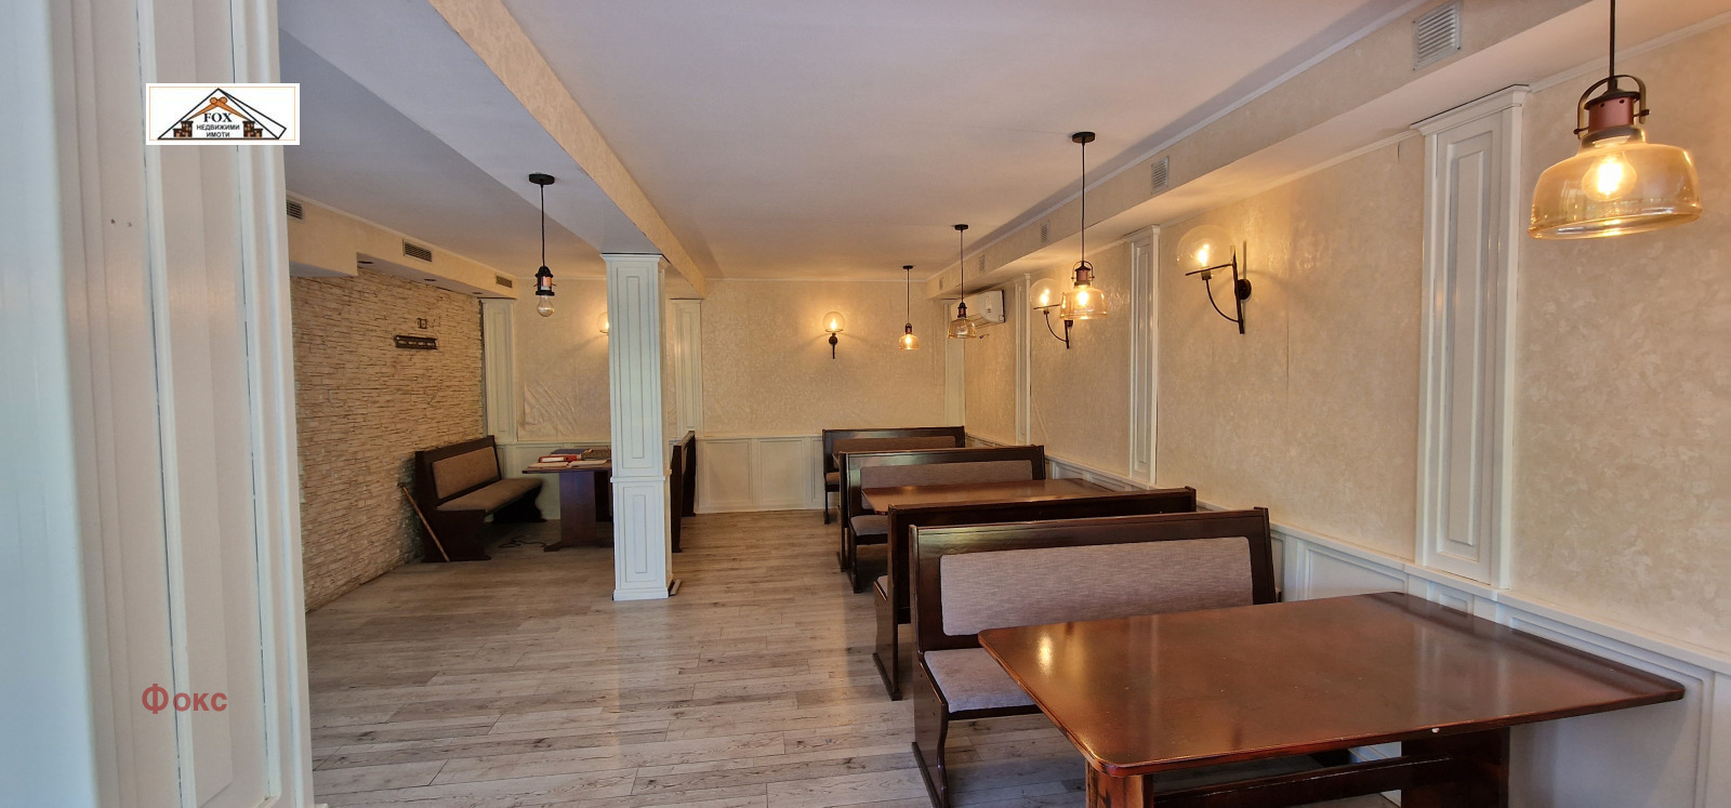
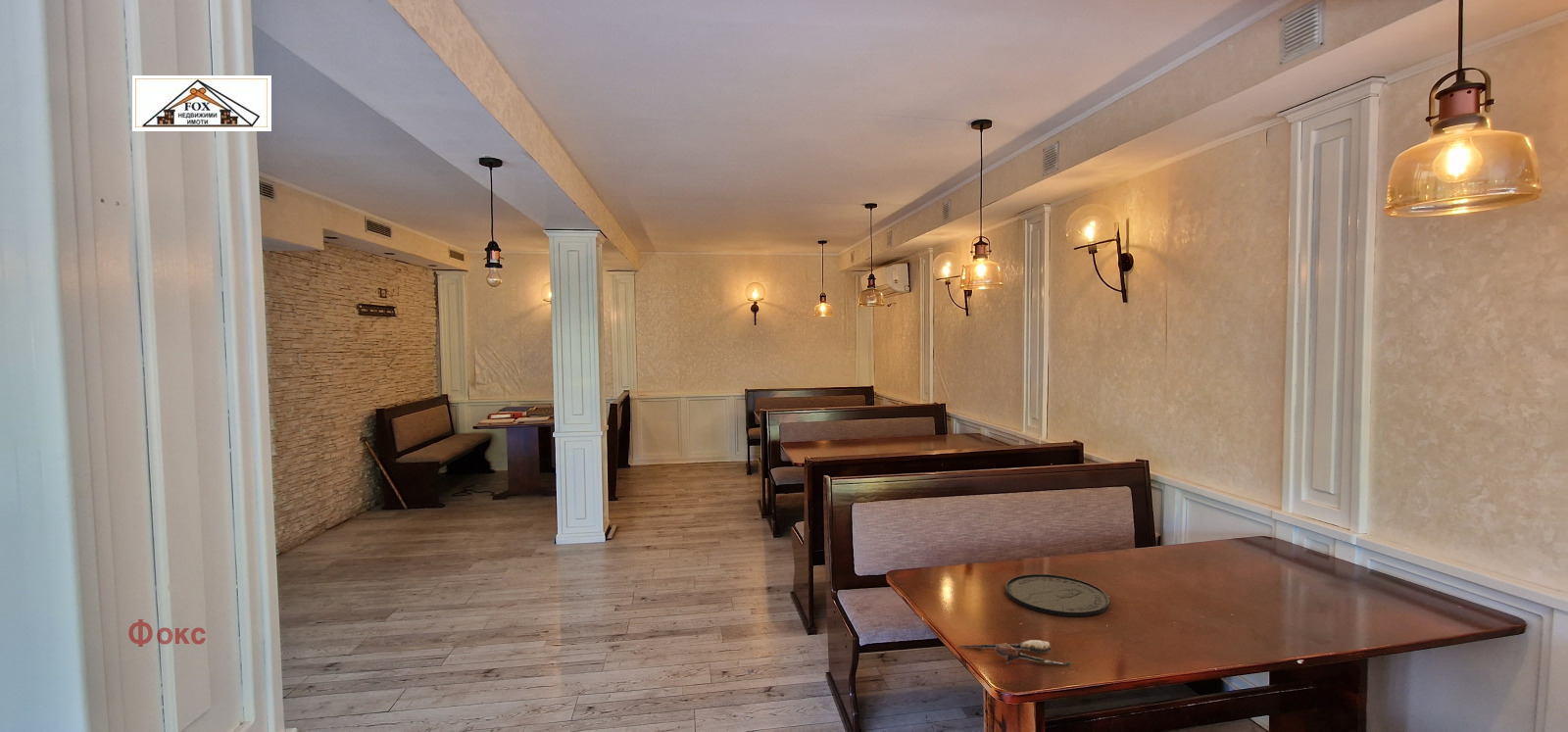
+ spoon (1012, 646)
+ plate (1055, 593)
